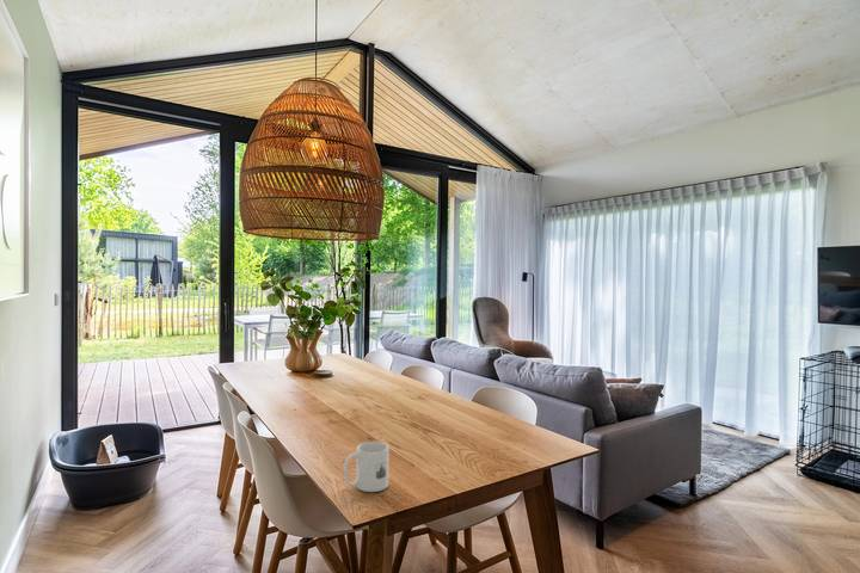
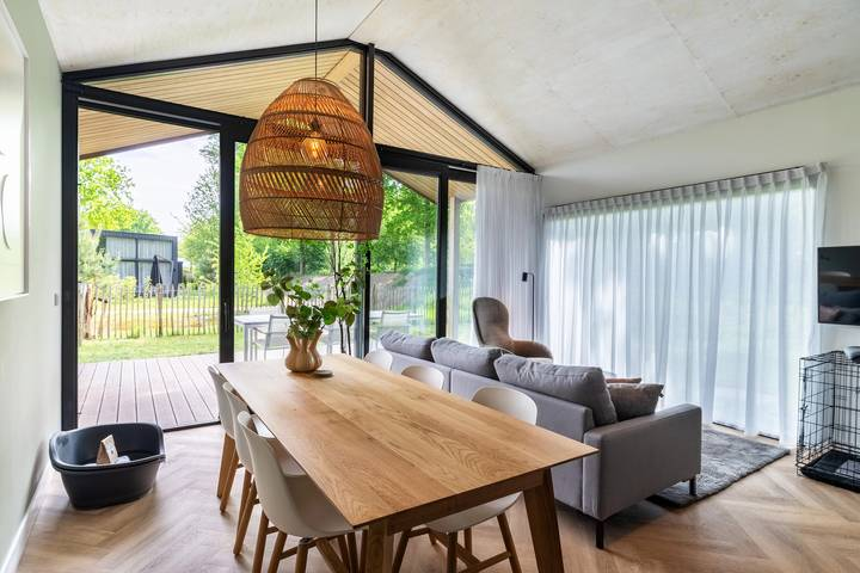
- mug (366, 467)
